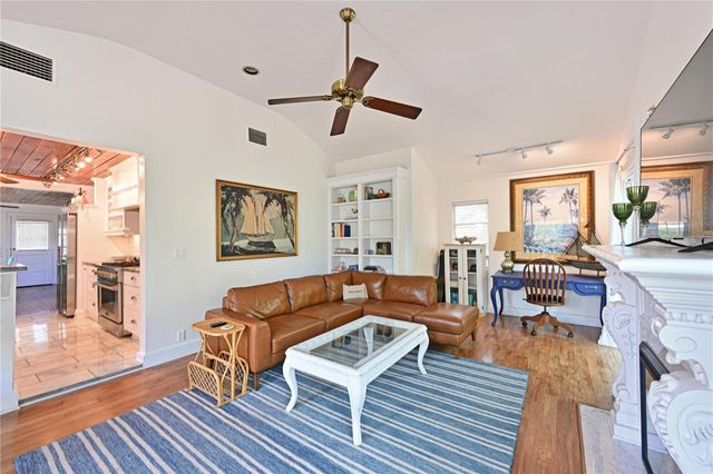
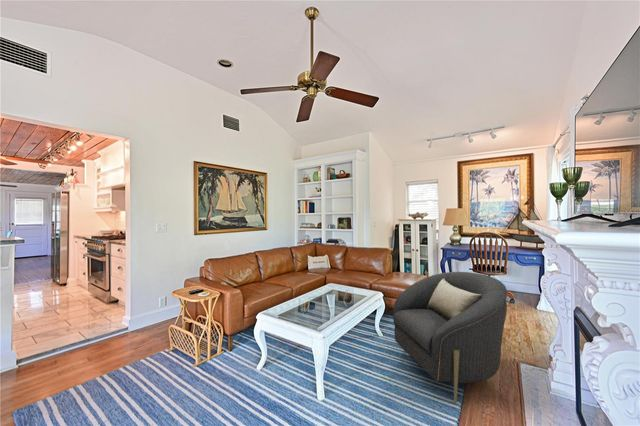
+ armchair (449, 322)
